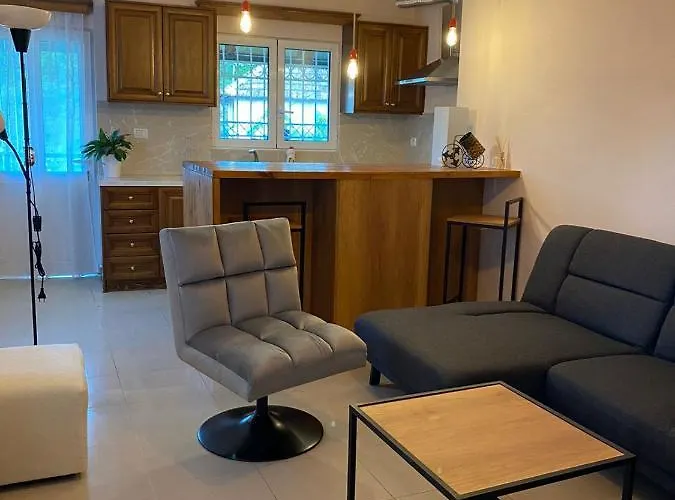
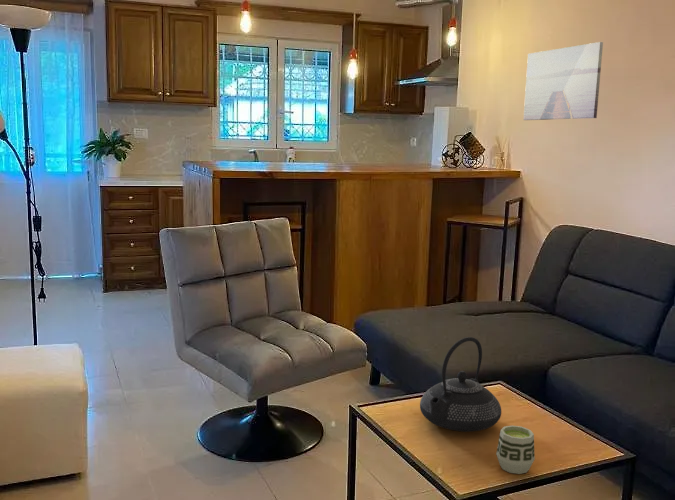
+ teapot (458, 381)
+ cup (515, 449)
+ wall art (560, 84)
